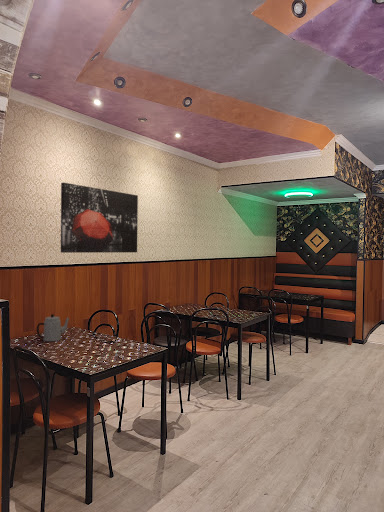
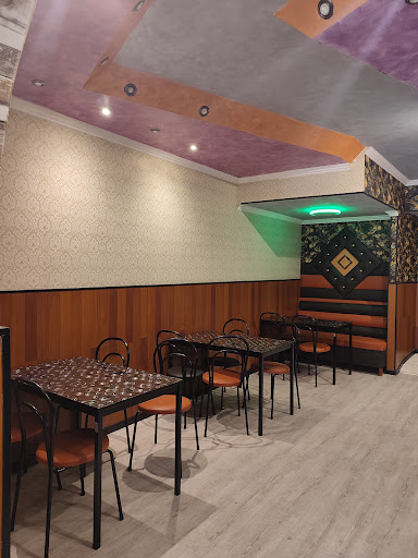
- teapot (53, 326)
- wall art (103, 221)
